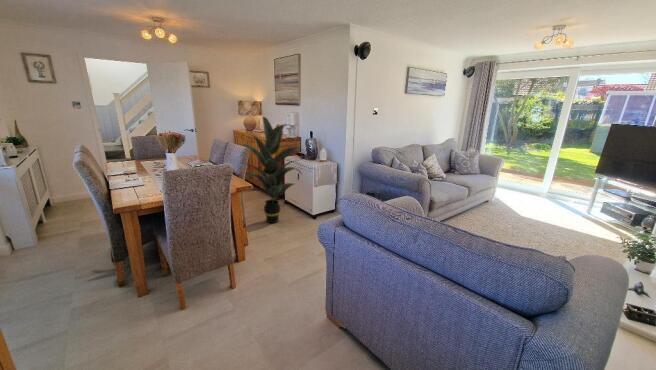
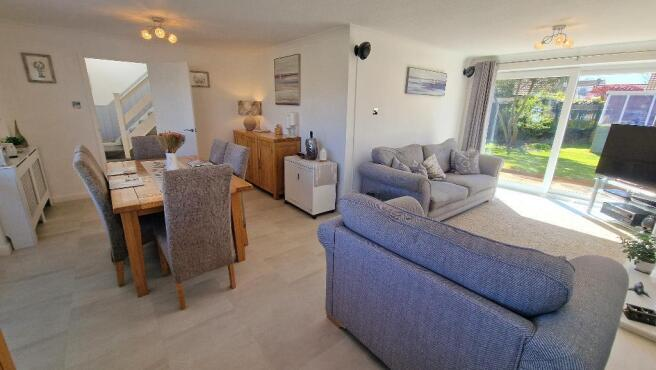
- indoor plant (271, 170)
